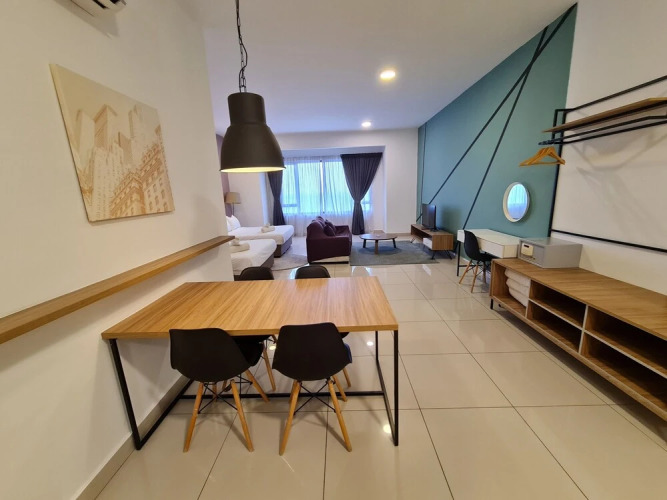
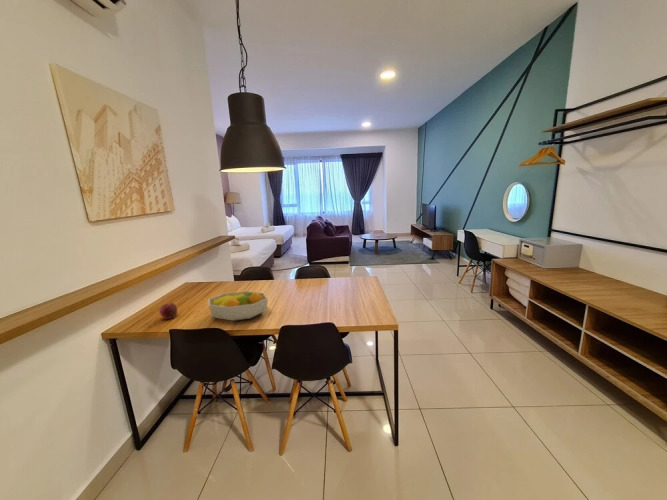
+ fruit bowl (238, 302)
+ apple (168, 310)
